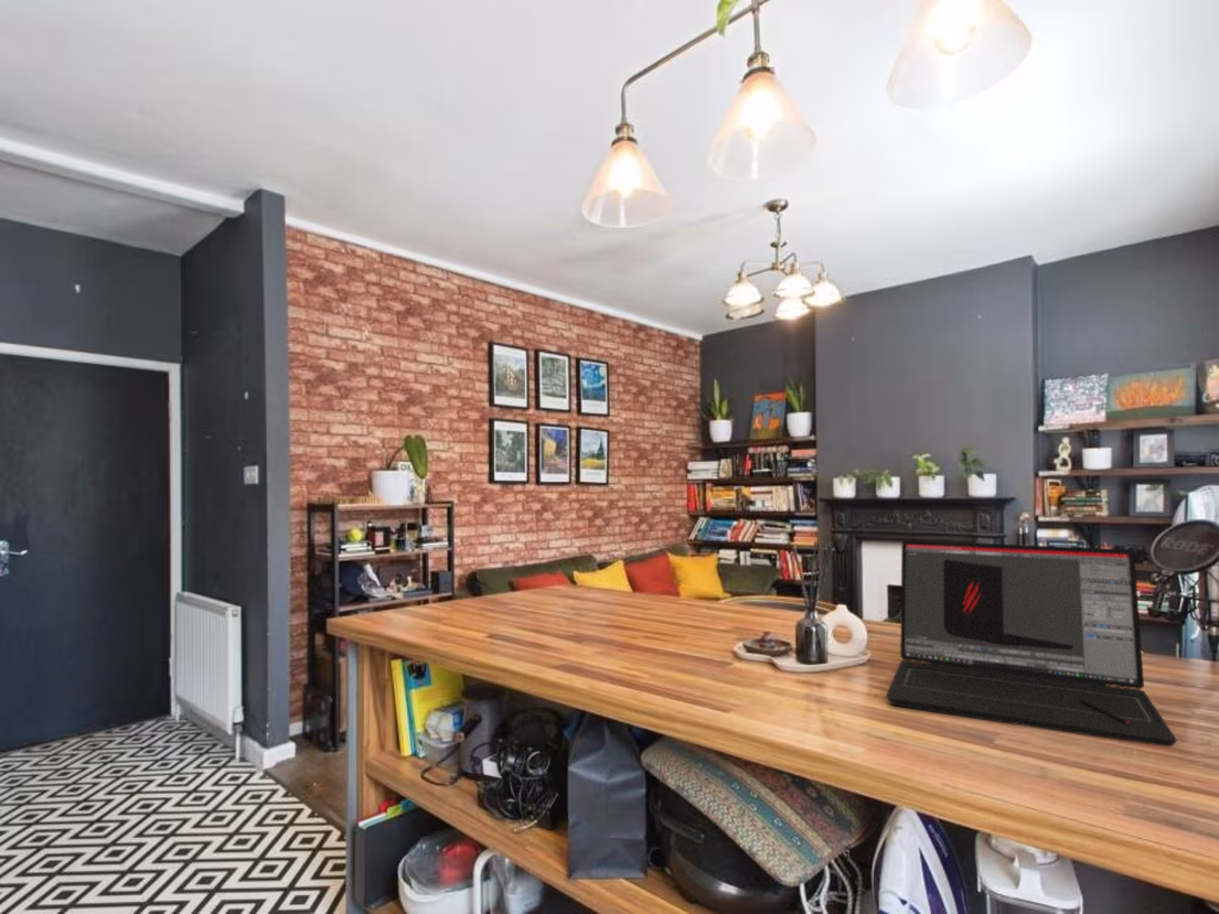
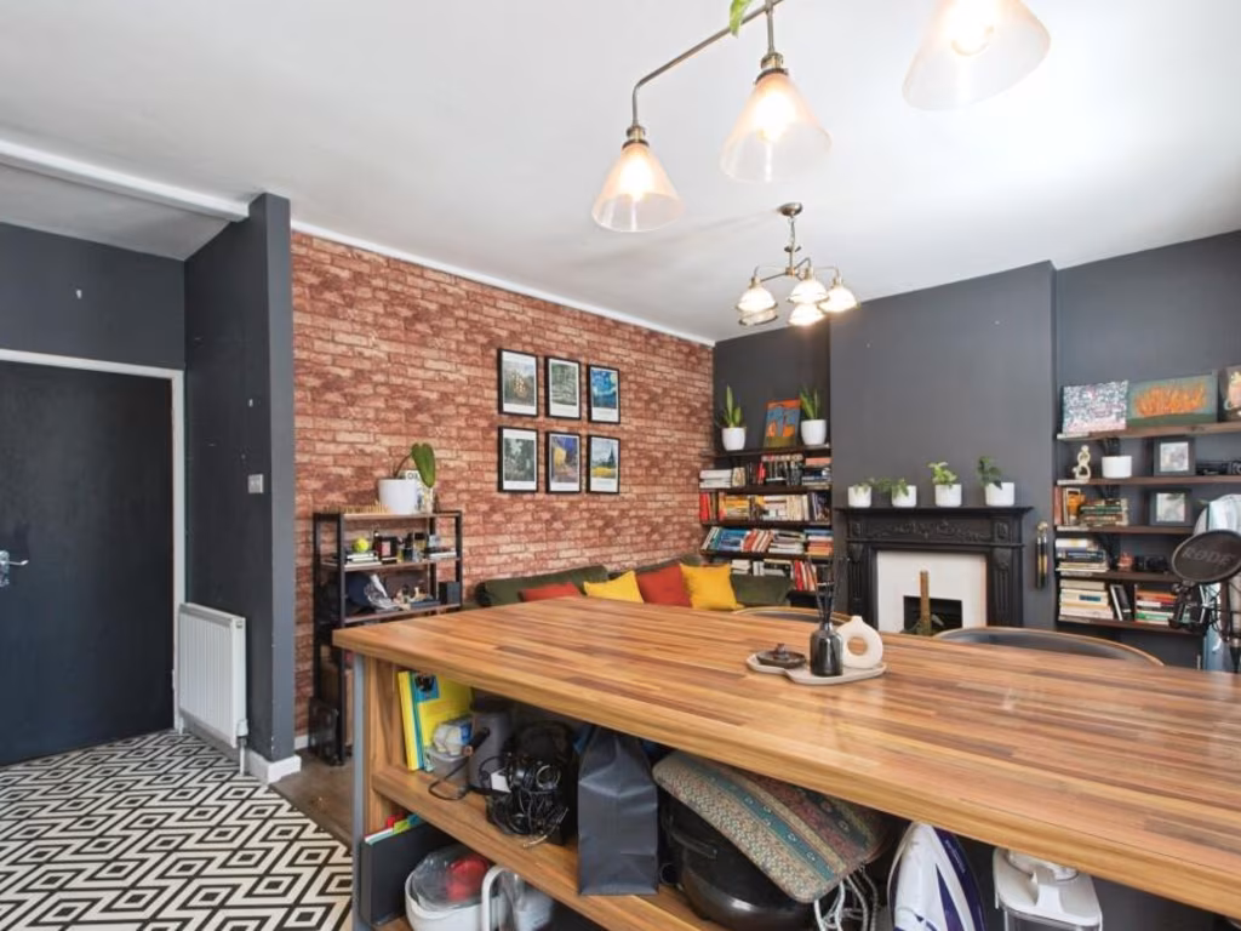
- laptop (1013, 625)
